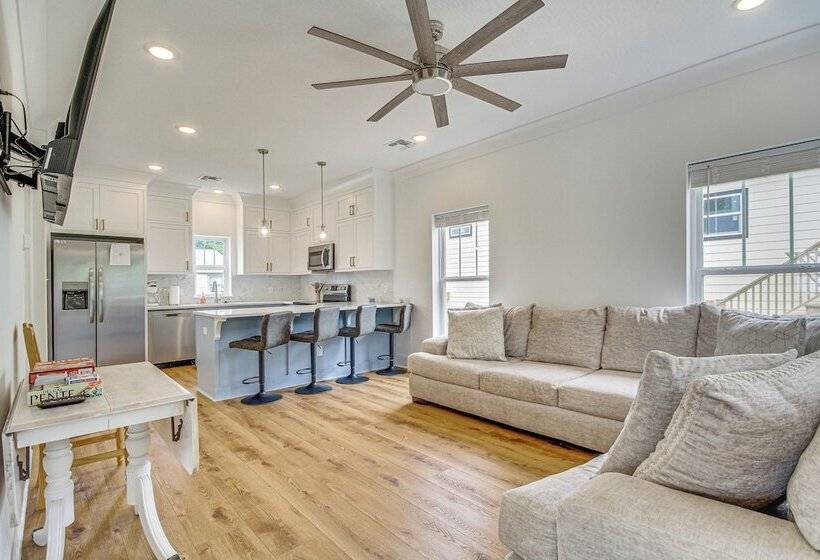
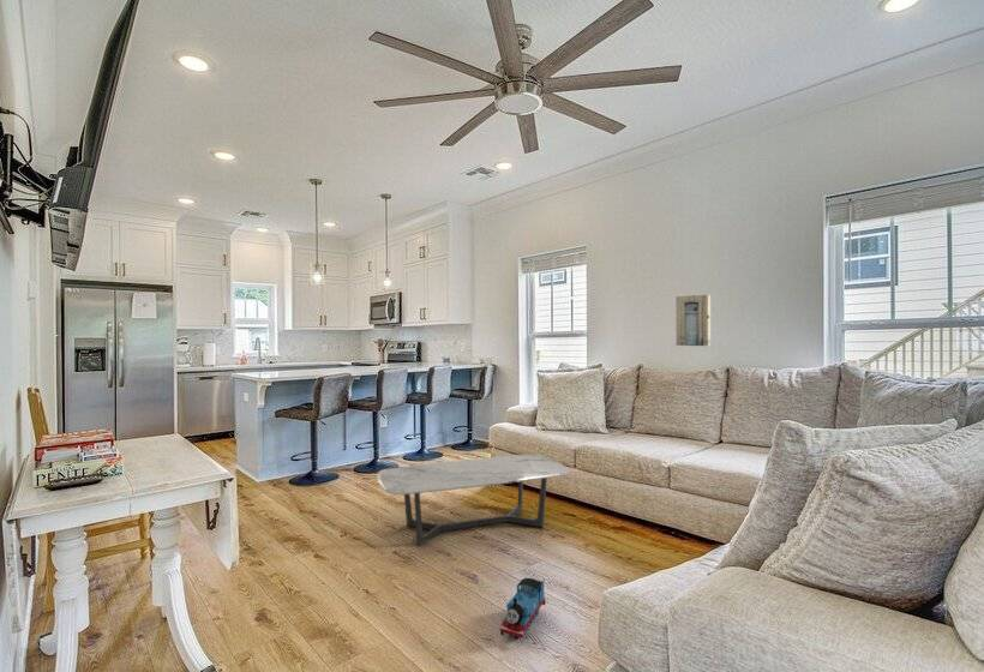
+ wall art (692, 320)
+ toy train (523, 606)
+ coffee table (474, 486)
